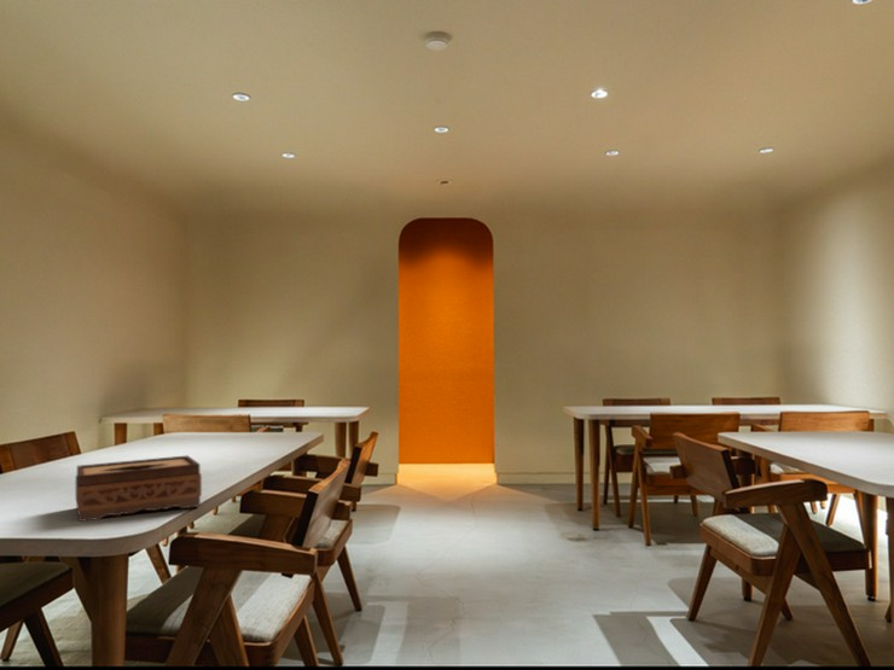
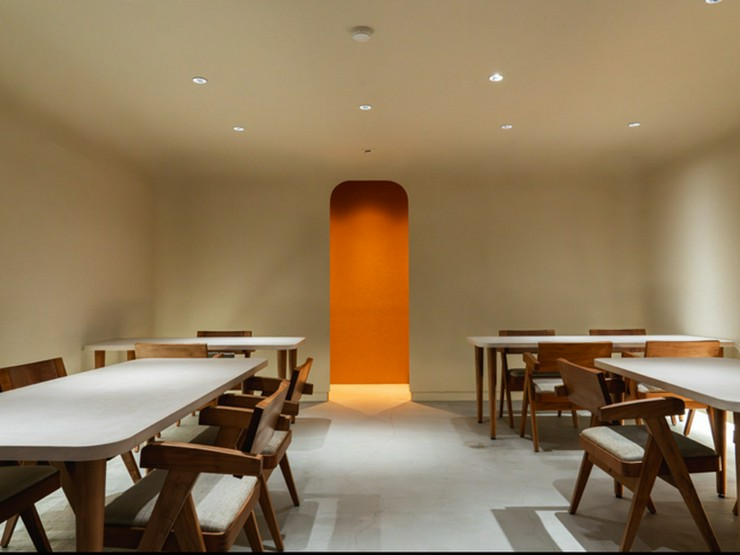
- tissue box (138, 485)
